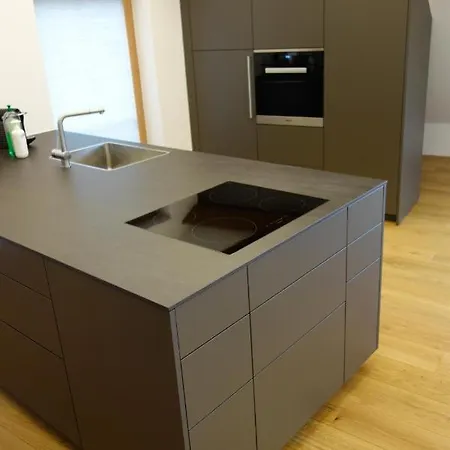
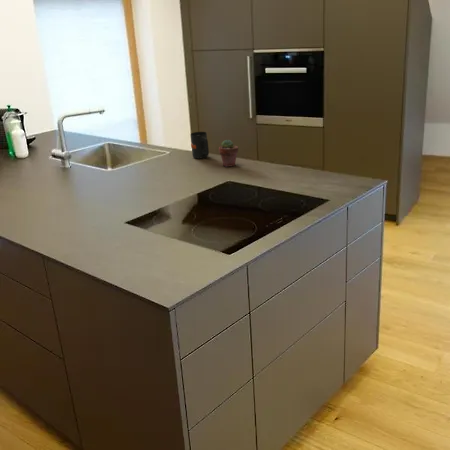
+ potted succulent (228, 152)
+ mug (201, 145)
